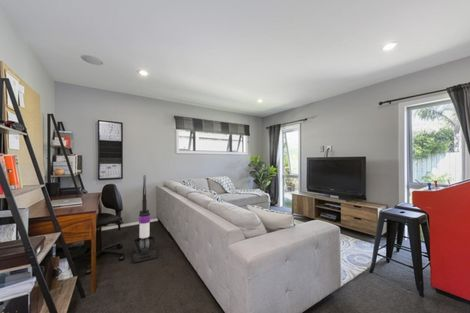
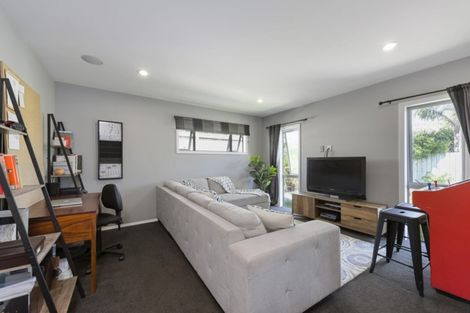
- vacuum cleaner (144, 214)
